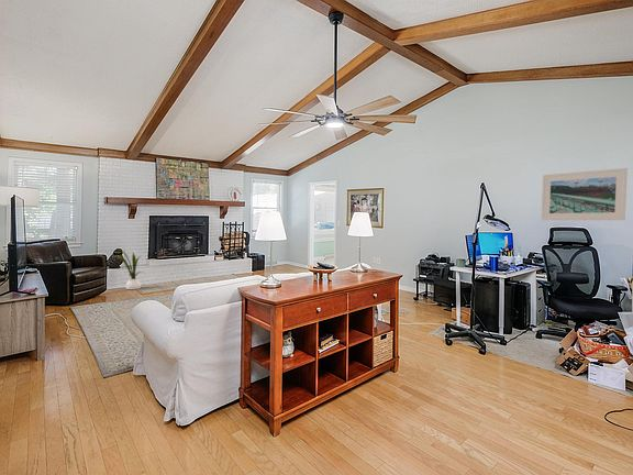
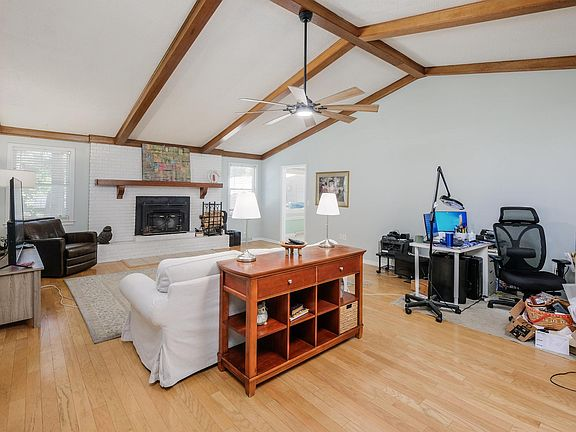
- house plant (131, 268)
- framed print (580, 196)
